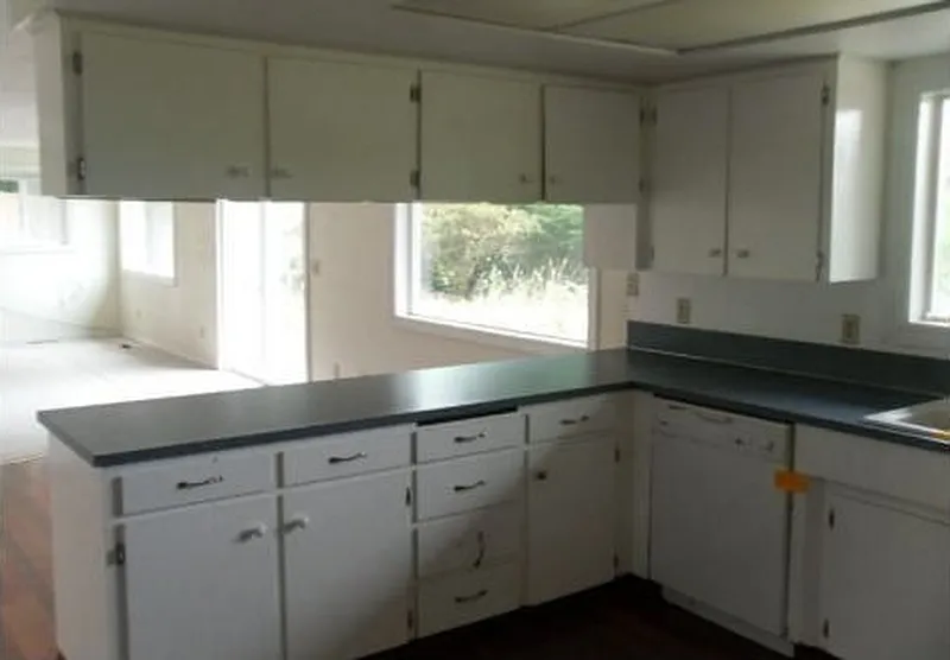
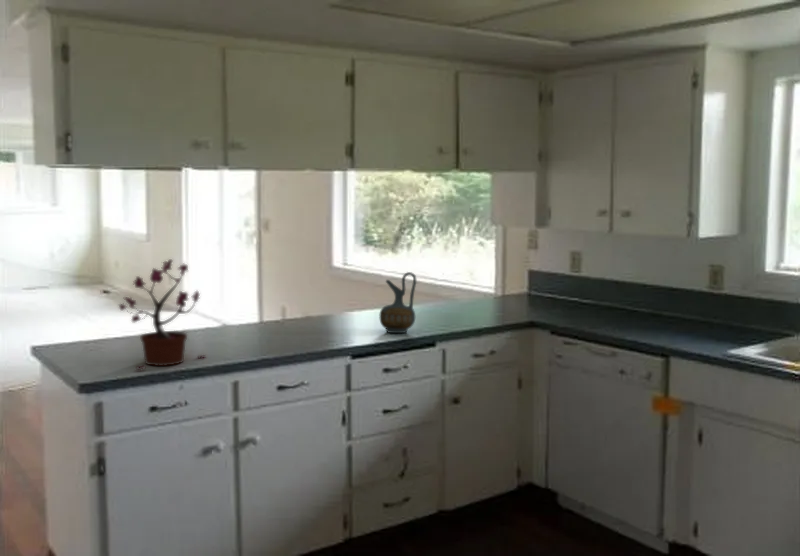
+ potted plant (160, 310)
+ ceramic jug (397, 302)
